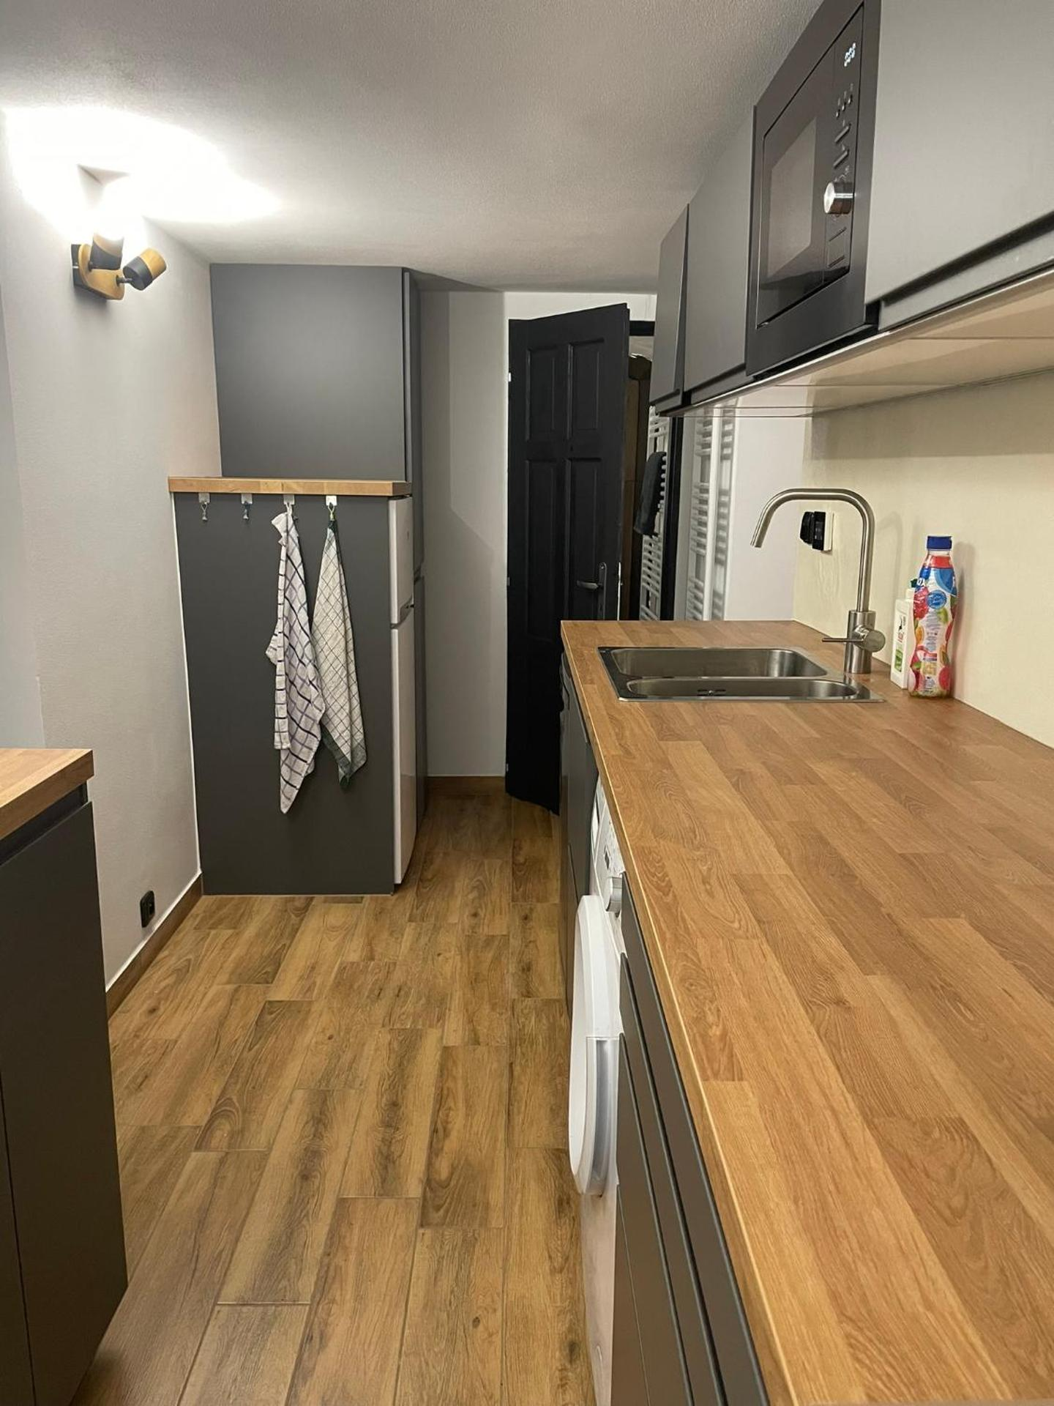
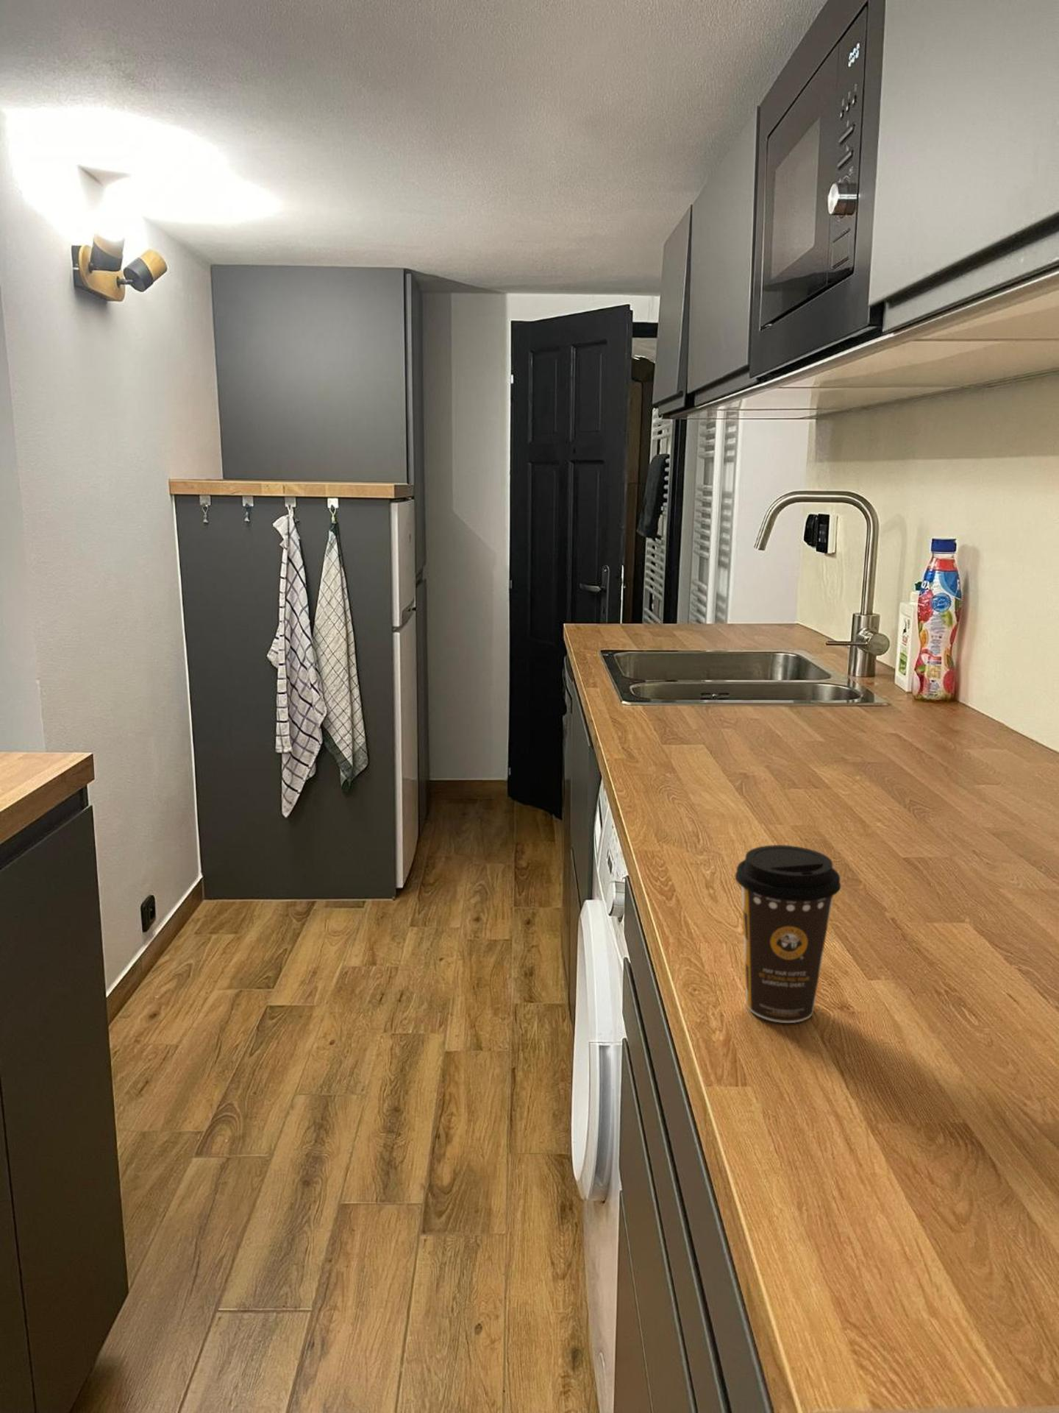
+ coffee cup (783, 933)
